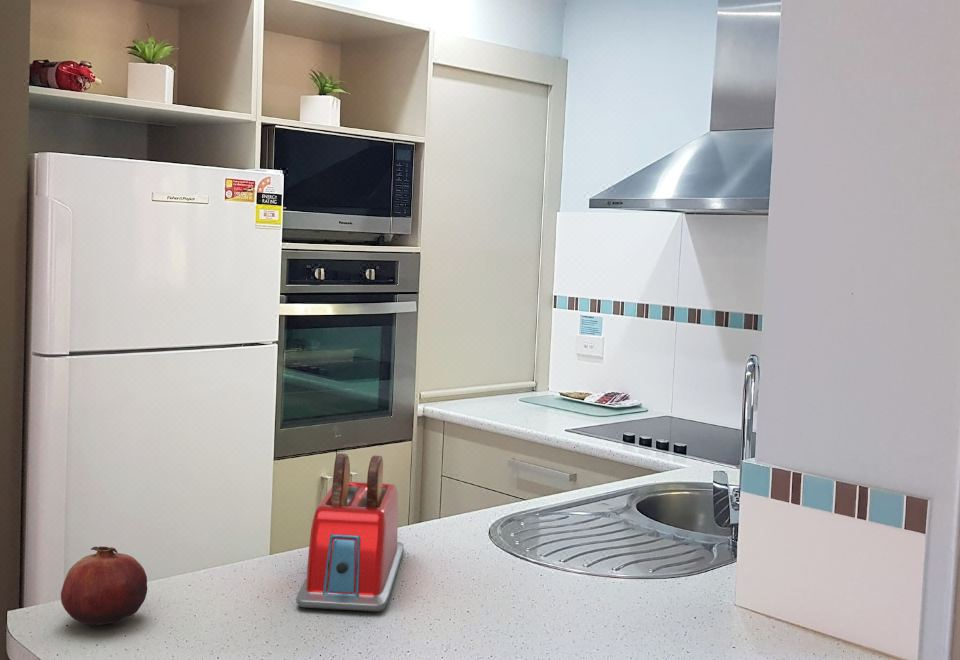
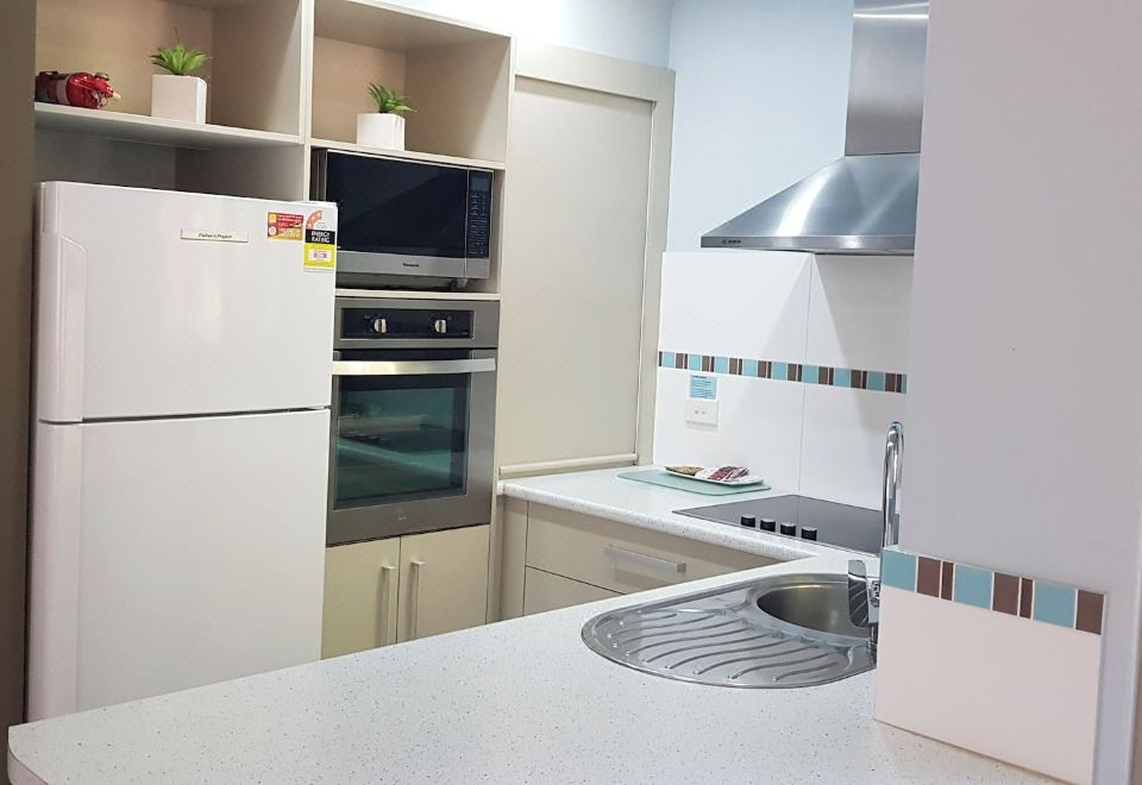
- toaster (357, 515)
- fruit (104, 585)
